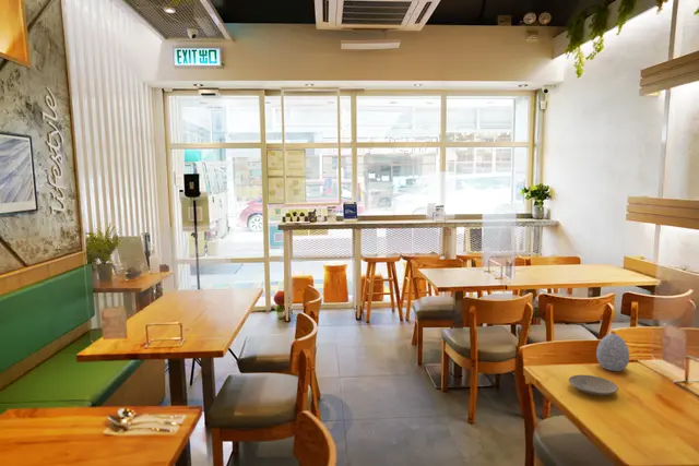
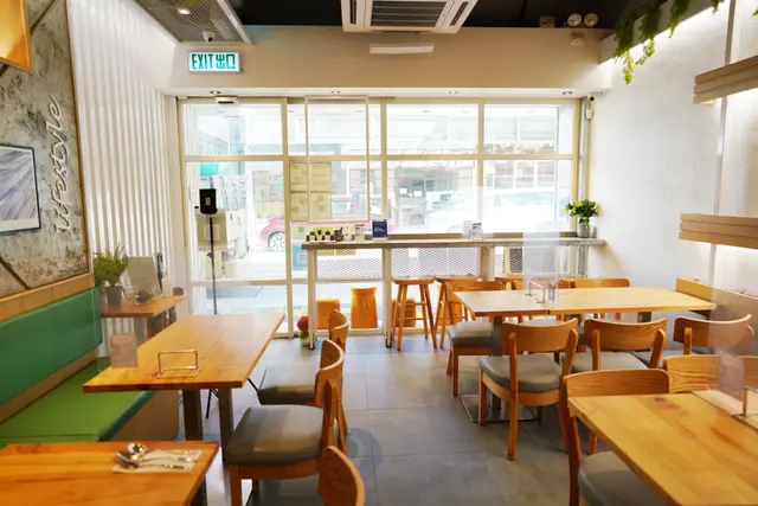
- decorative egg (613, 350)
- plate (592, 386)
